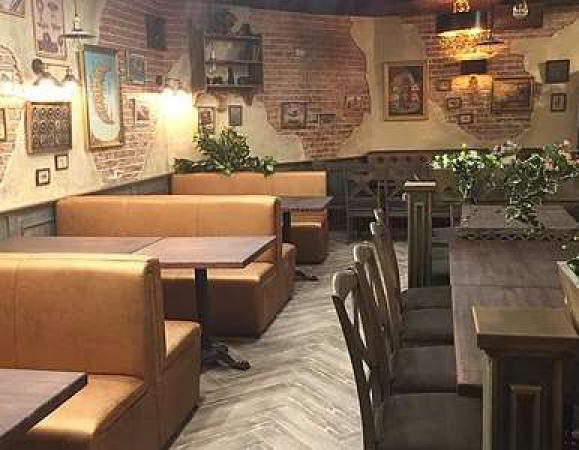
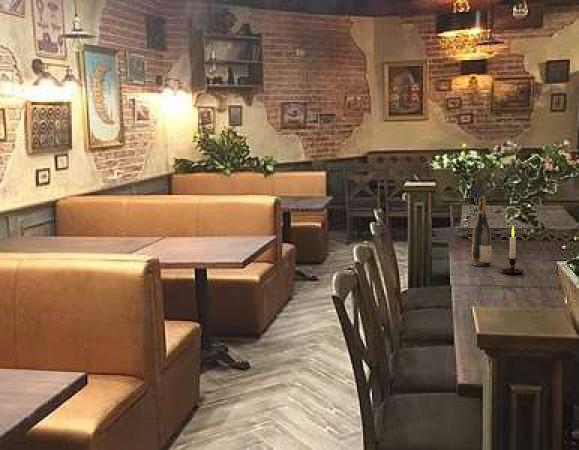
+ wine bottle (481, 231)
+ candle (512, 249)
